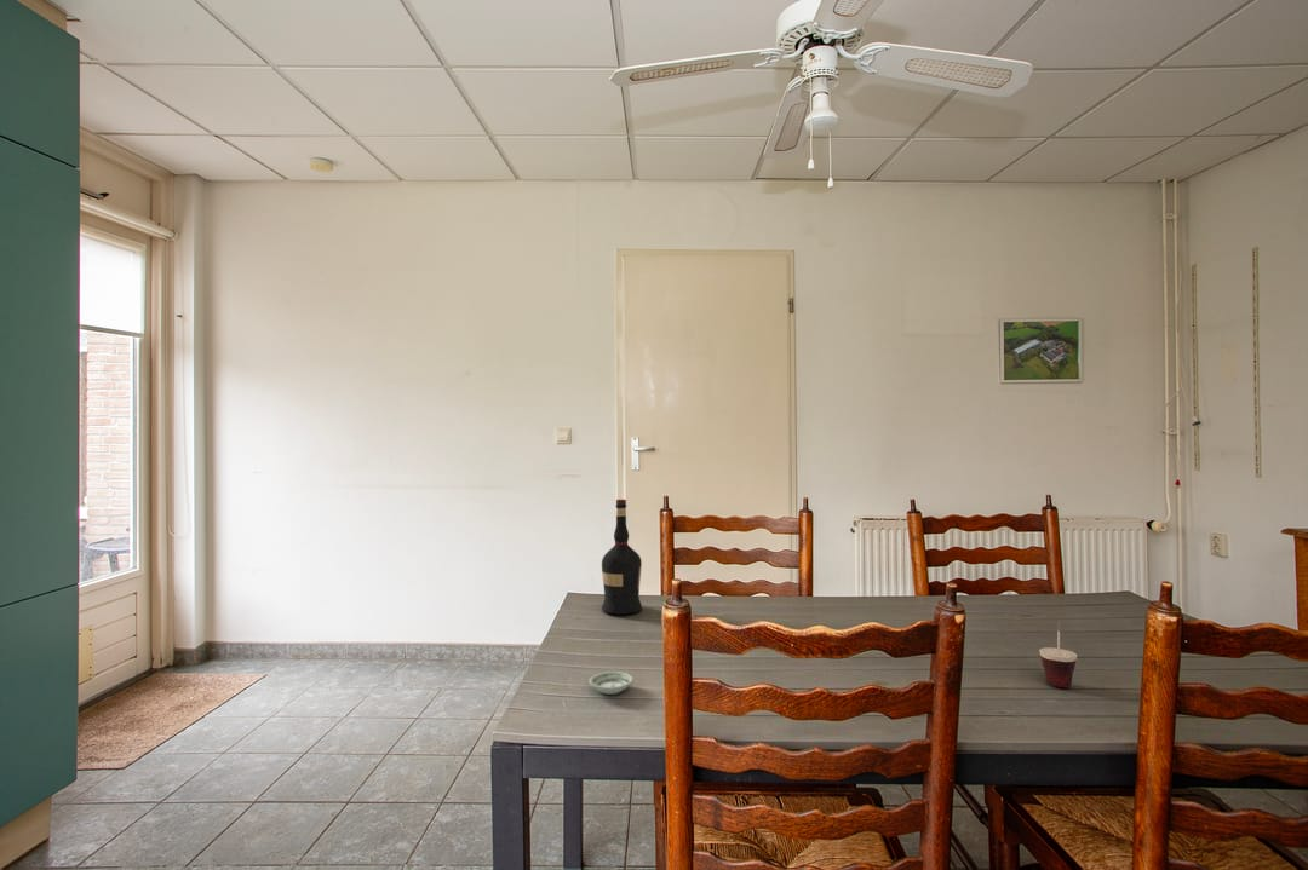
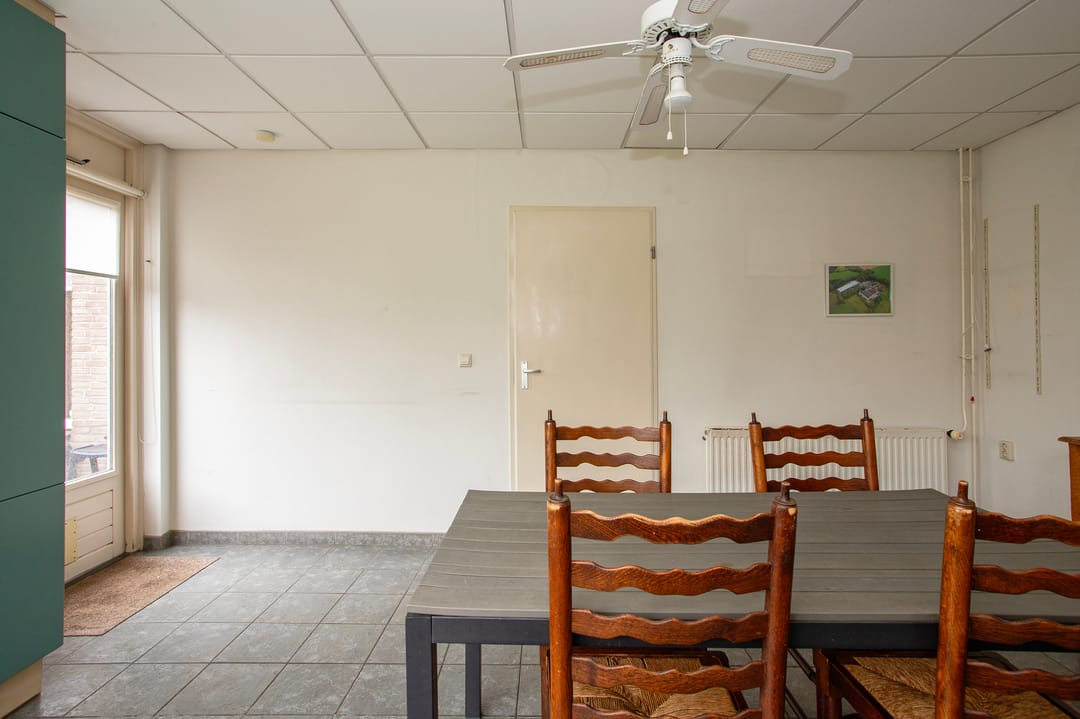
- saucer (610, 684)
- cup (1059, 653)
- liquor (621, 554)
